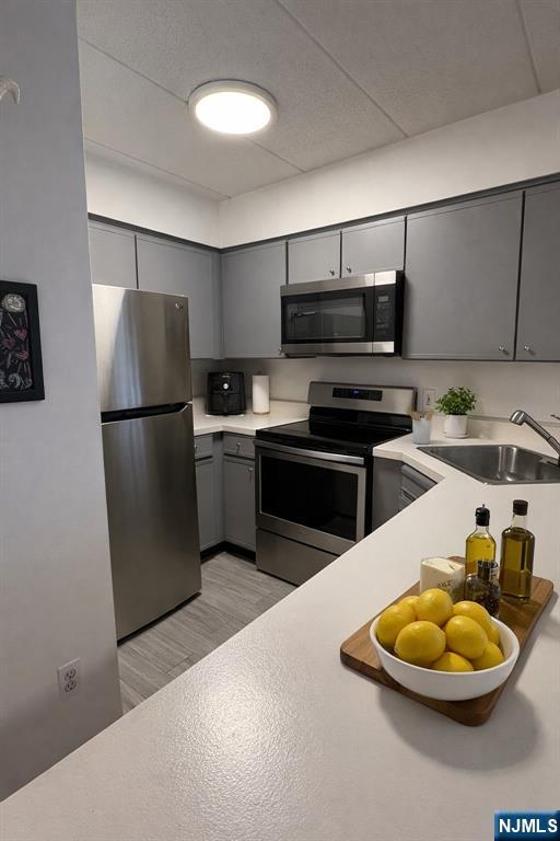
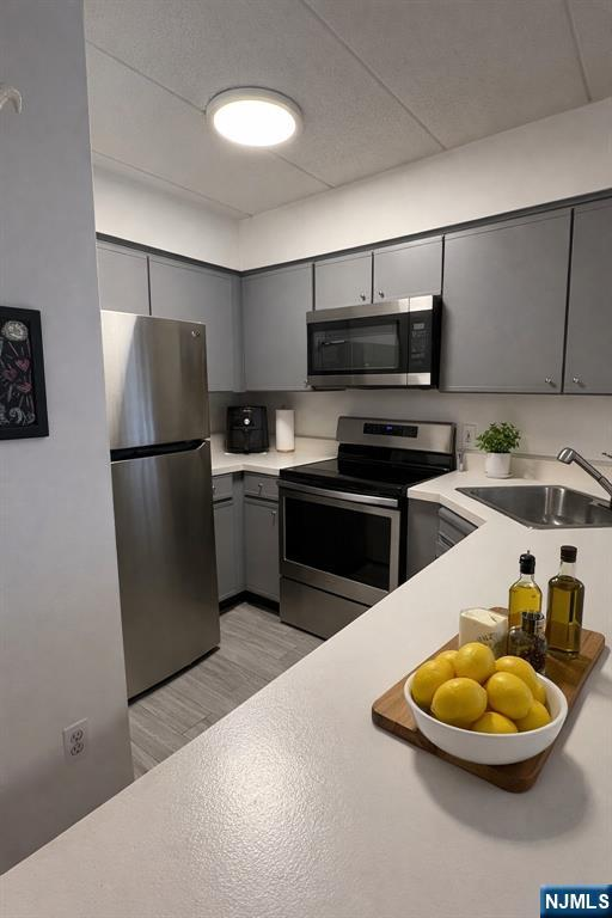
- utensil holder (419, 425)
